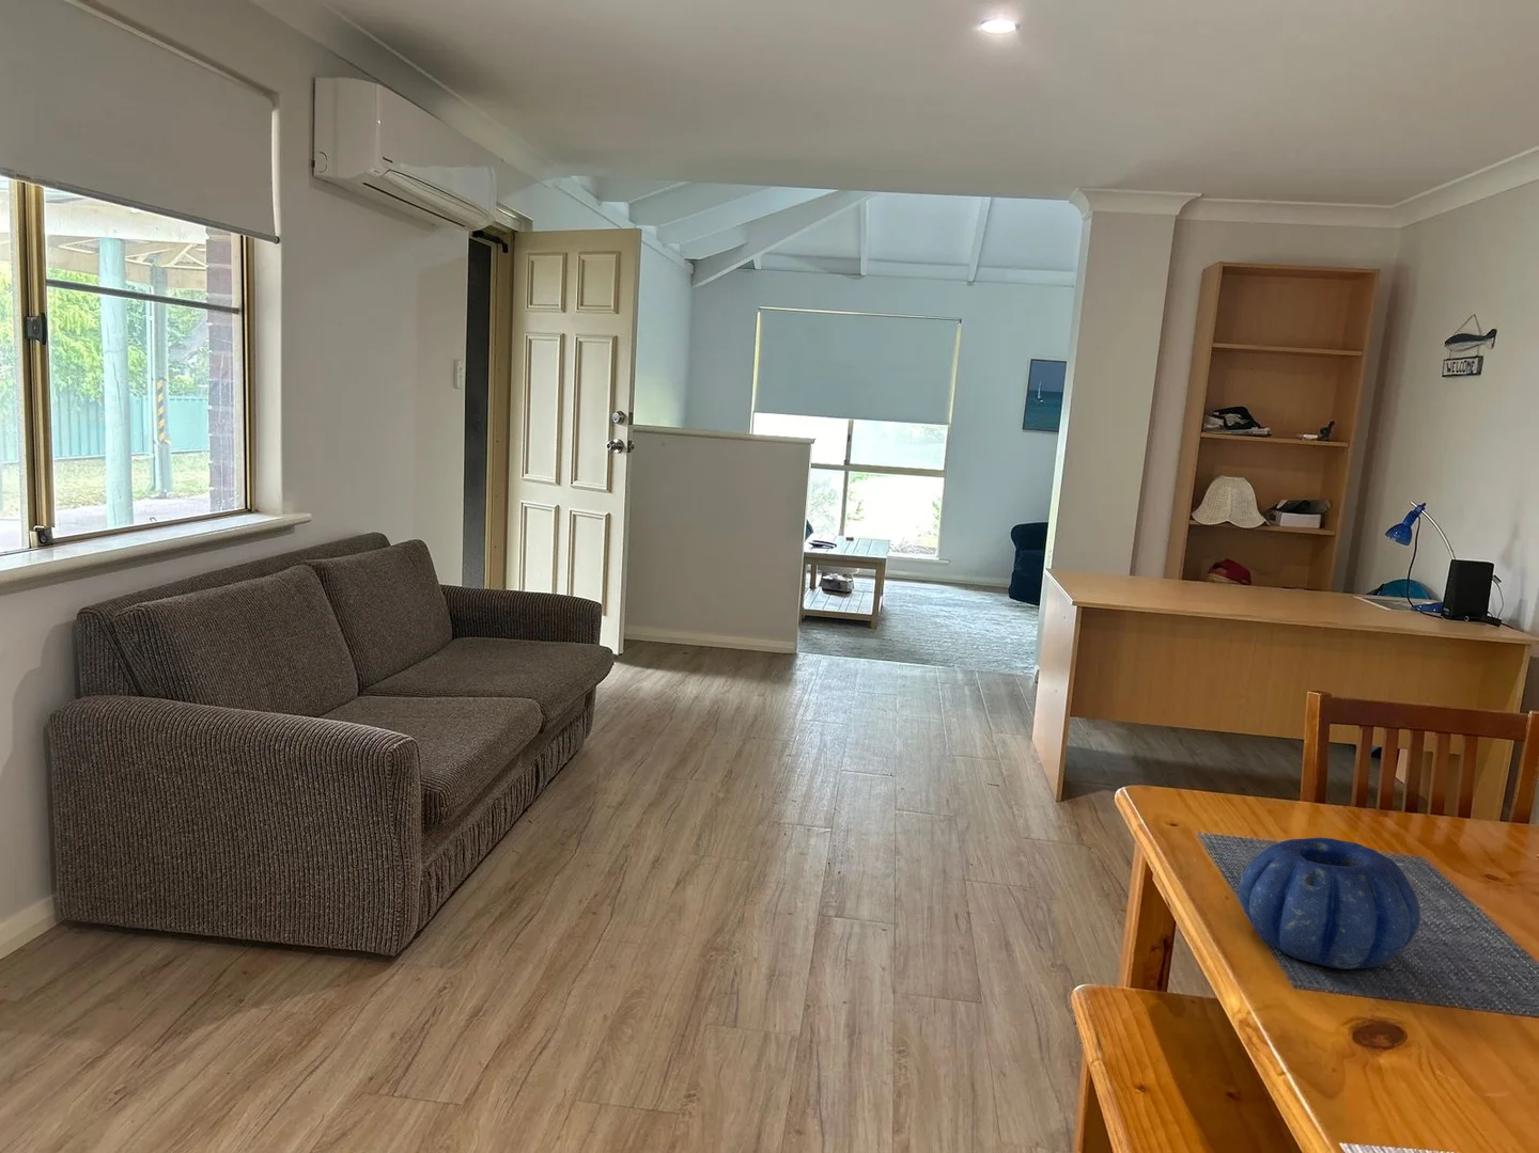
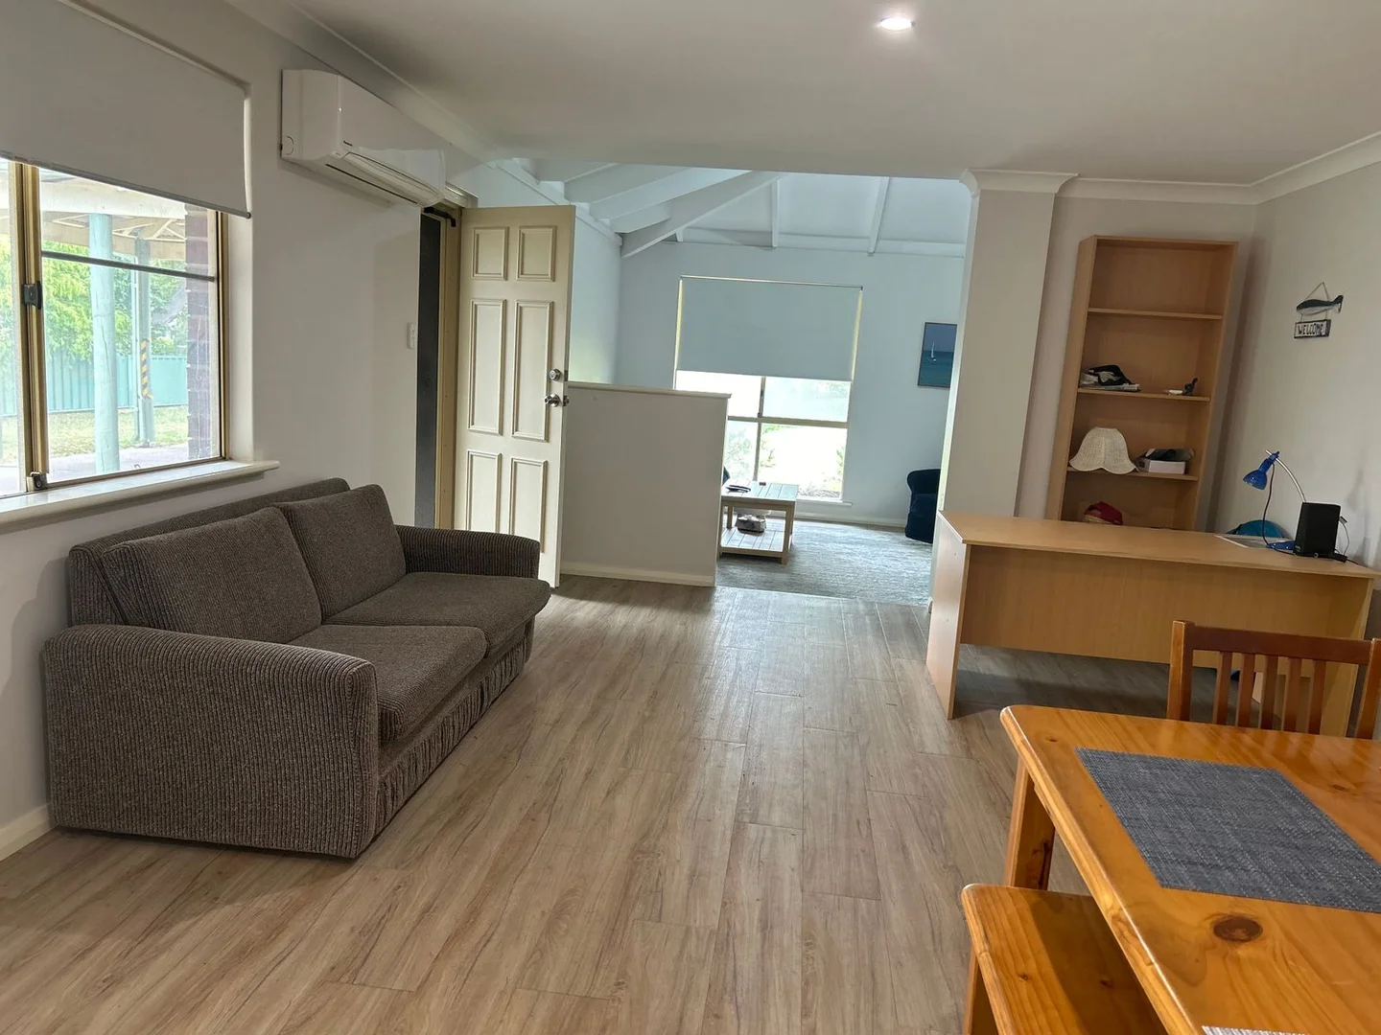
- decorative bowl (1327, 896)
